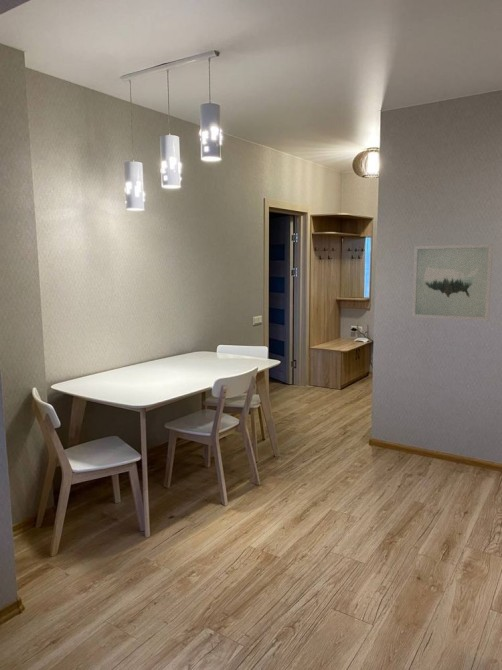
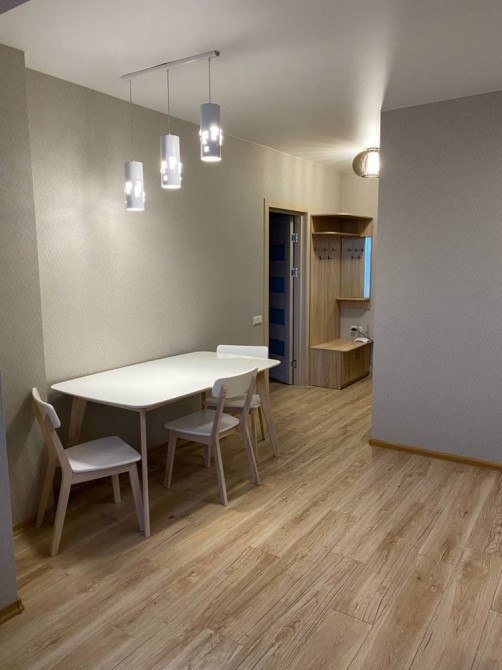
- wall art (450, 282)
